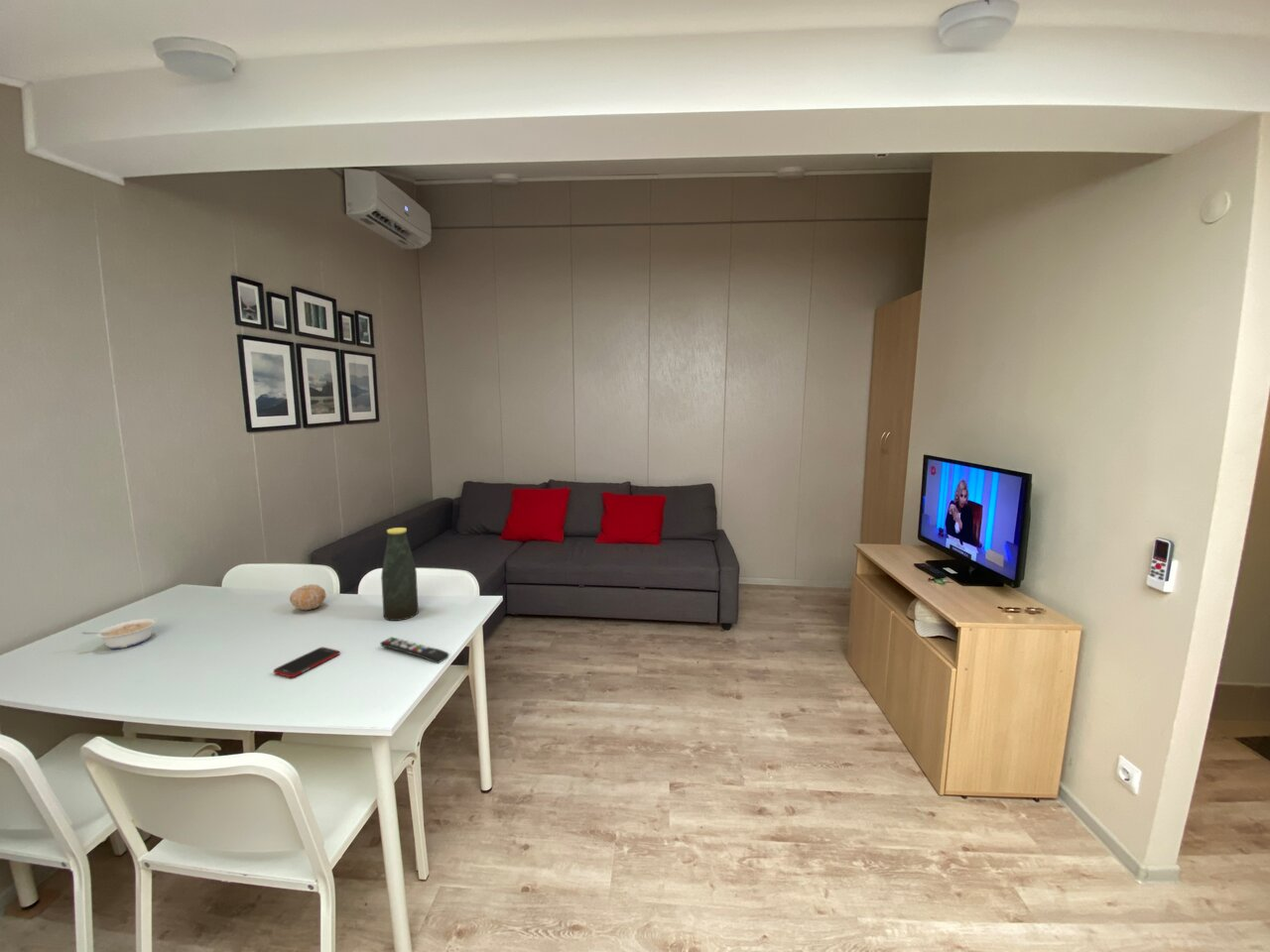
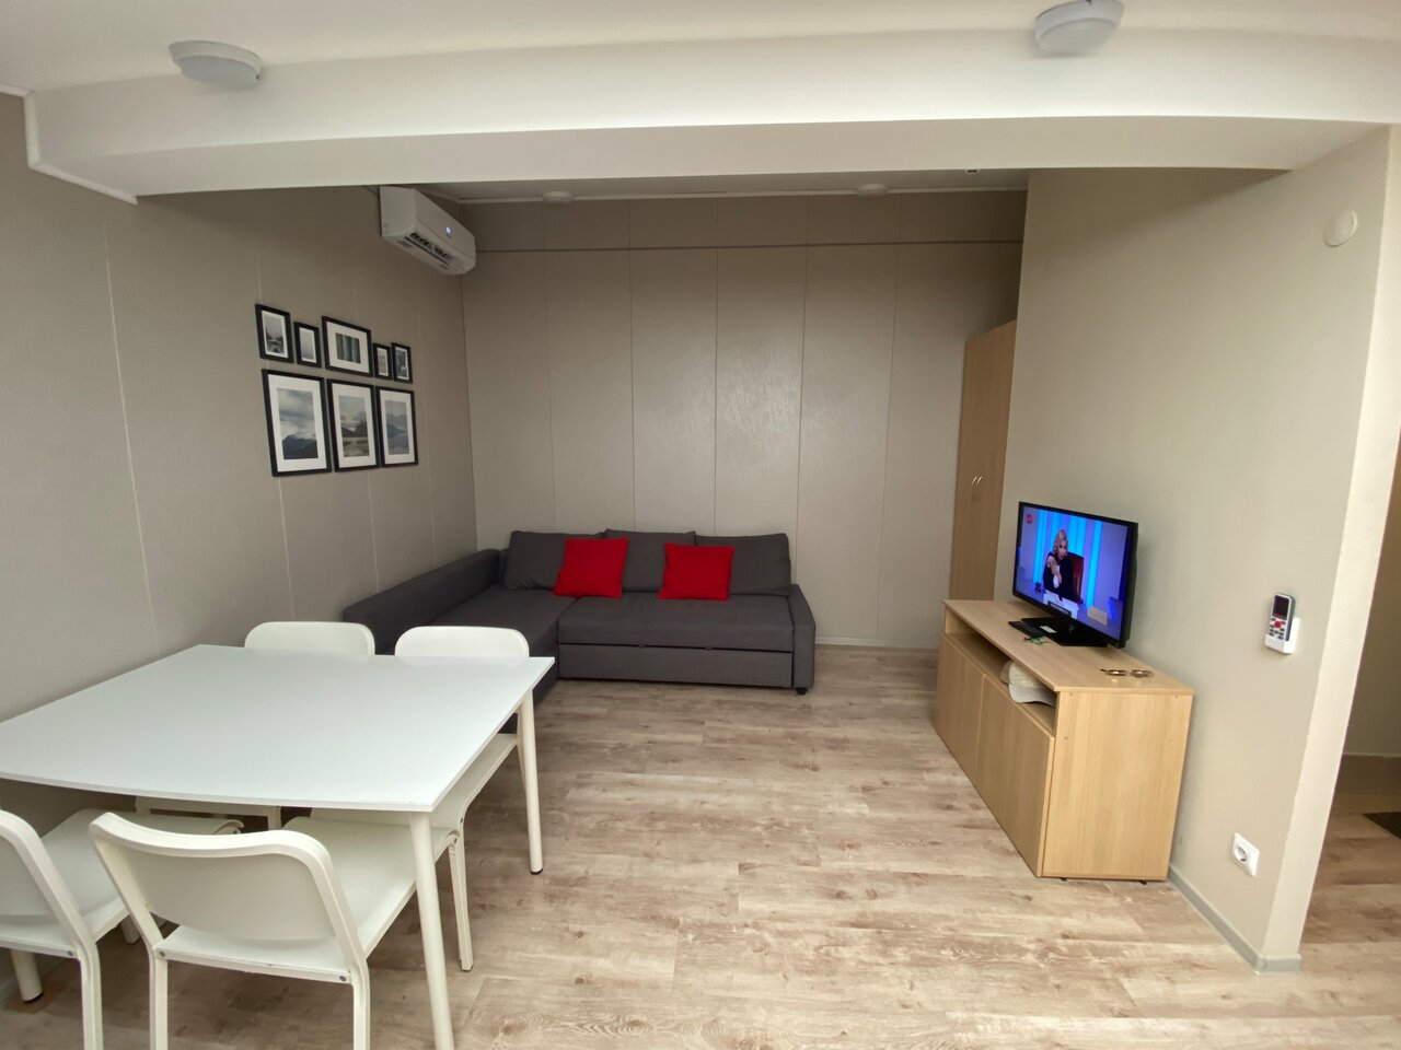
- cell phone (308, 661)
- remote control (414, 649)
- fruit (308, 597)
- bottle (399, 572)
- legume (126, 634)
